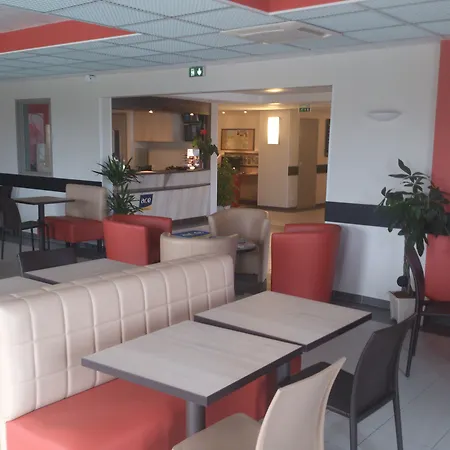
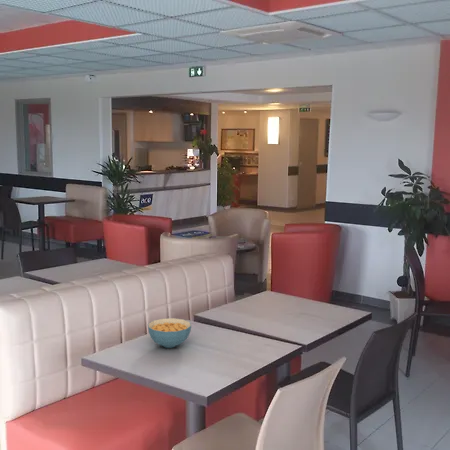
+ cereal bowl (169, 335)
